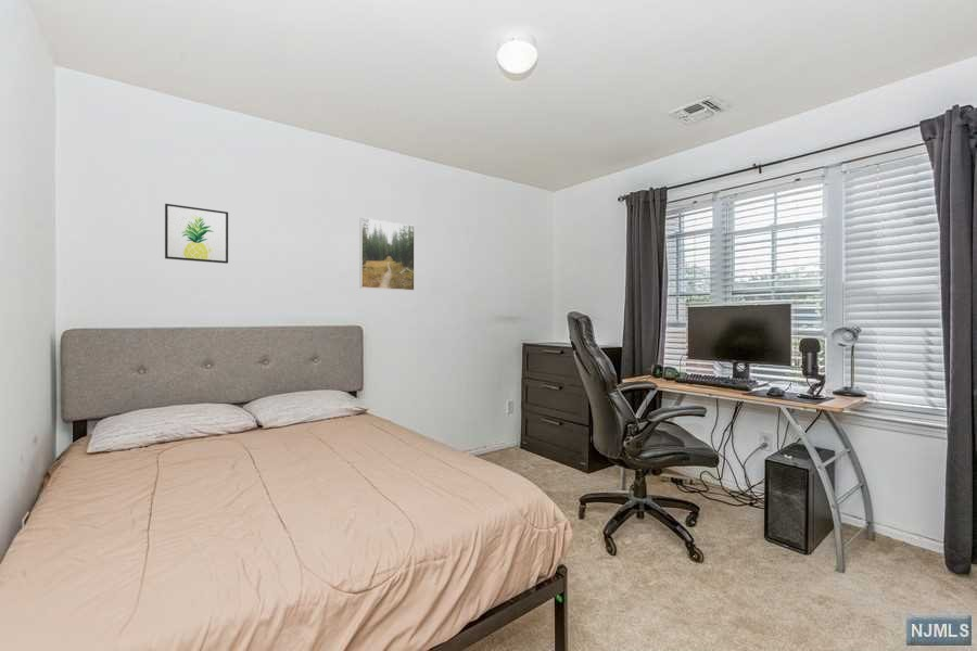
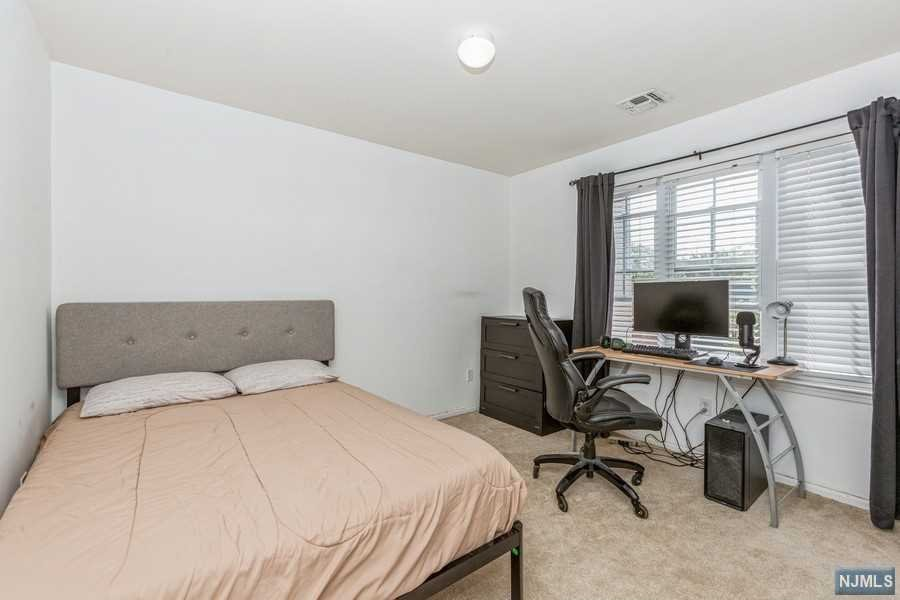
- wall art (198, 234)
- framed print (388, 255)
